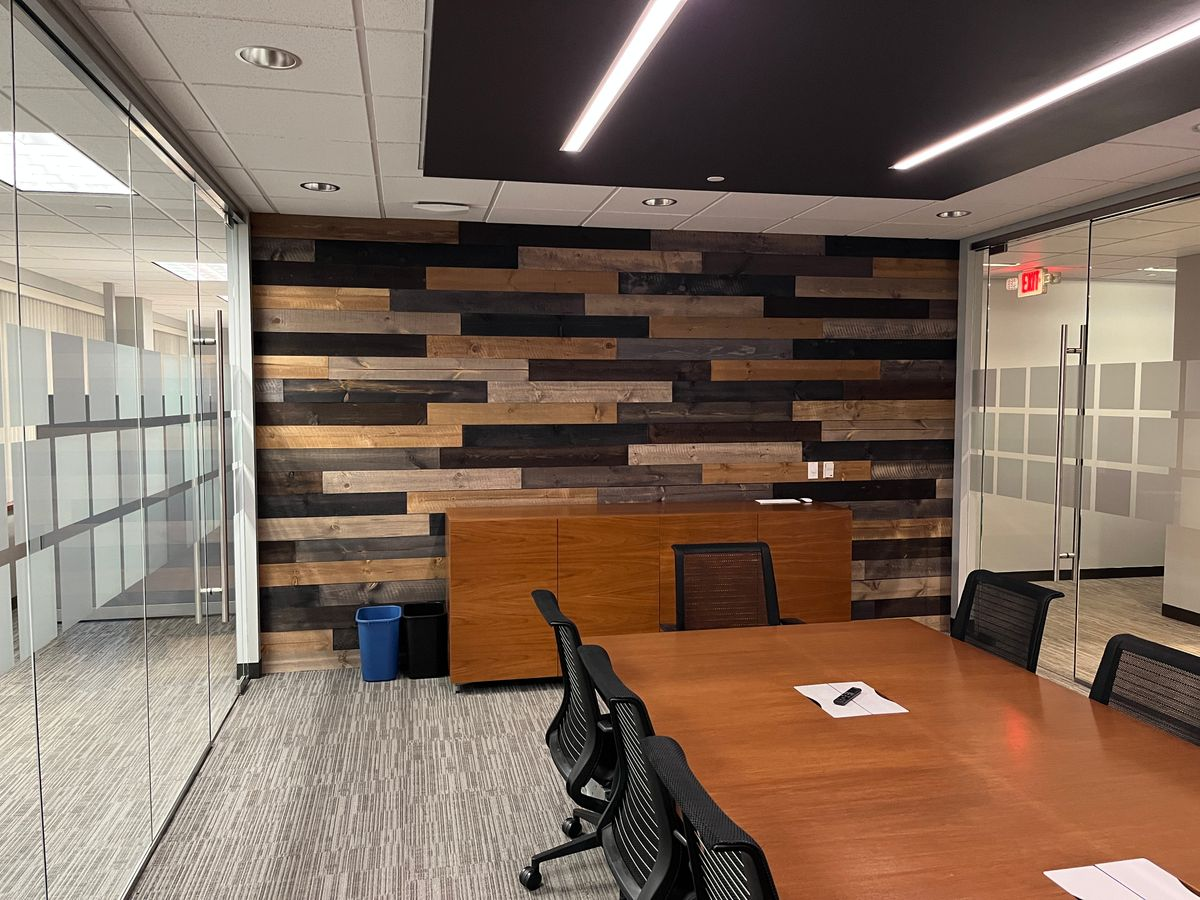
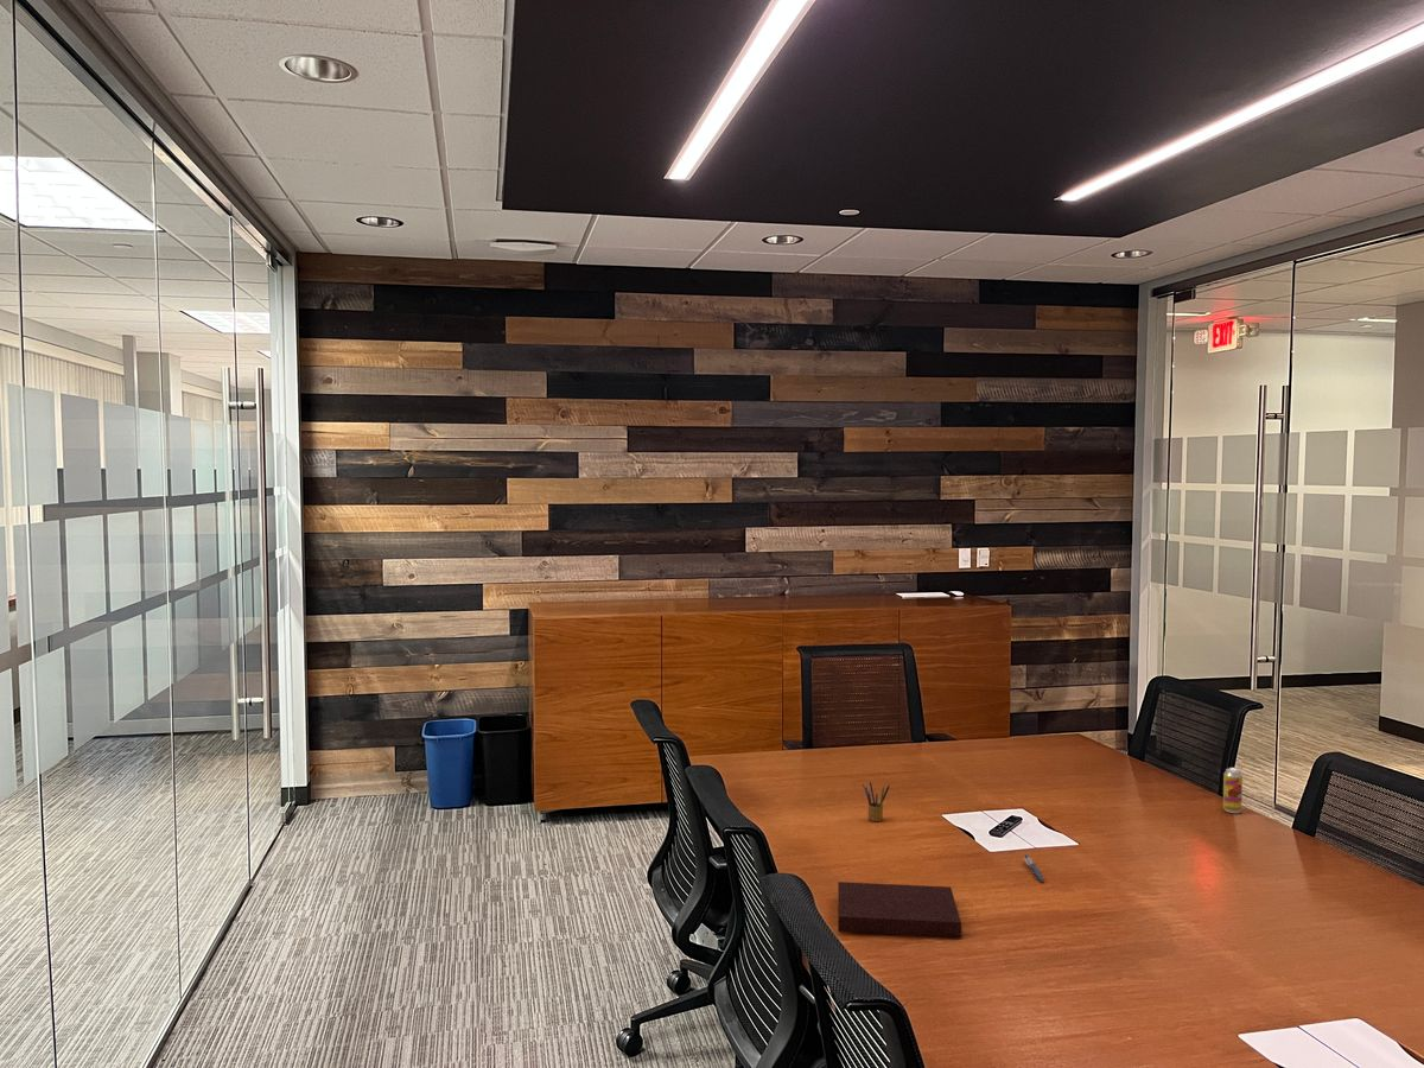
+ beverage can (1232, 789)
+ notebook (896, 908)
+ pen (1032, 867)
+ pencil box (876, 801)
